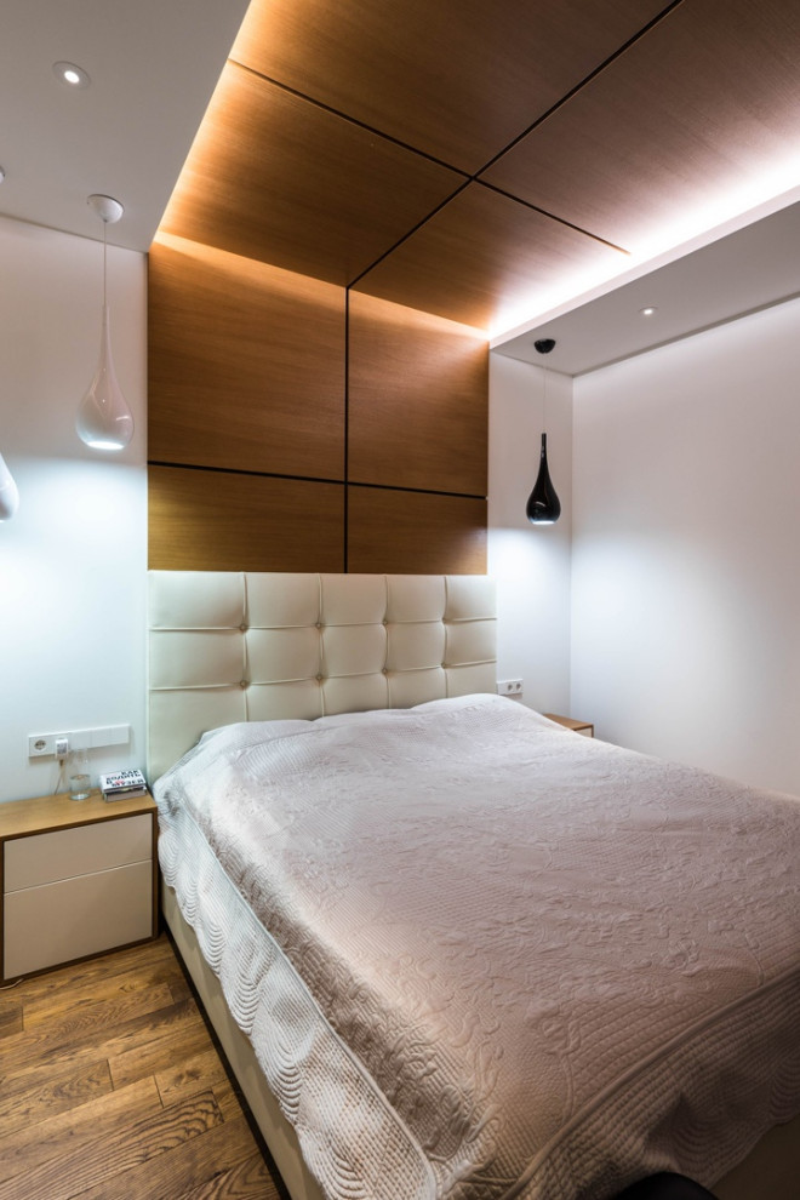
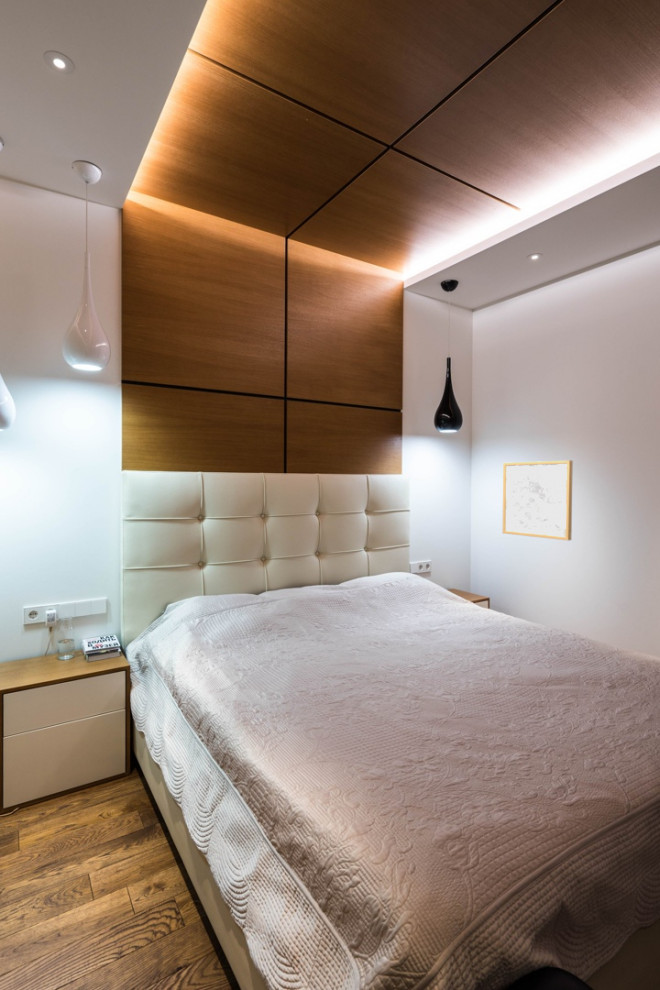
+ wall art (535, 499)
